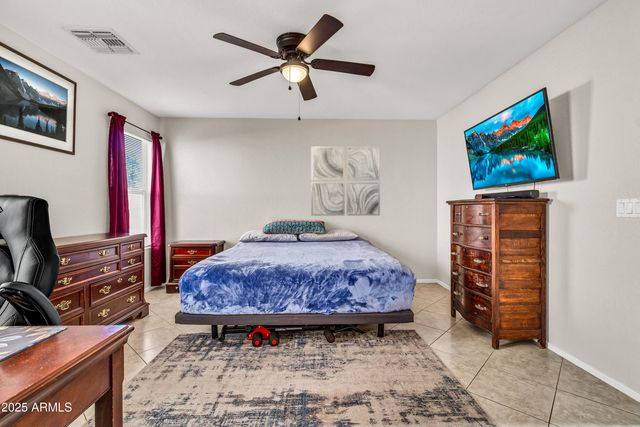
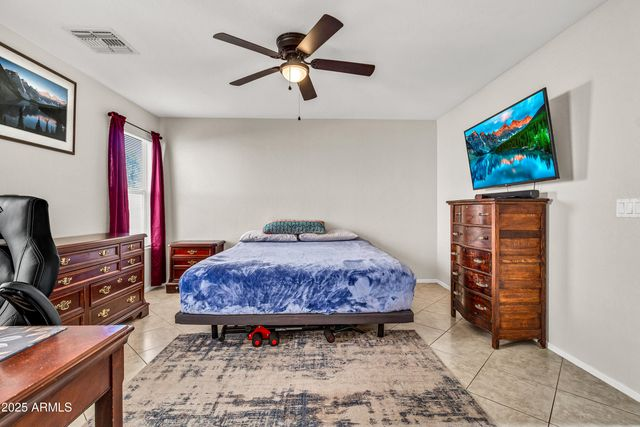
- wall art (344, 182)
